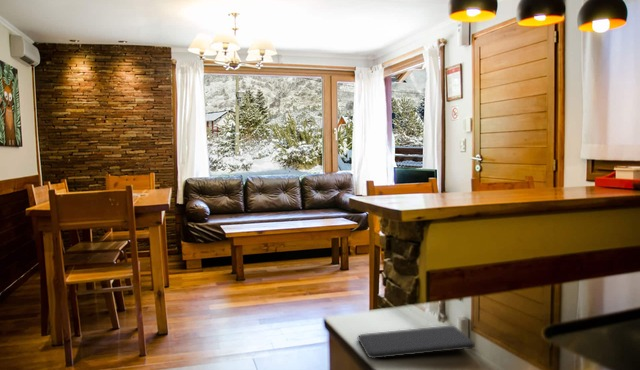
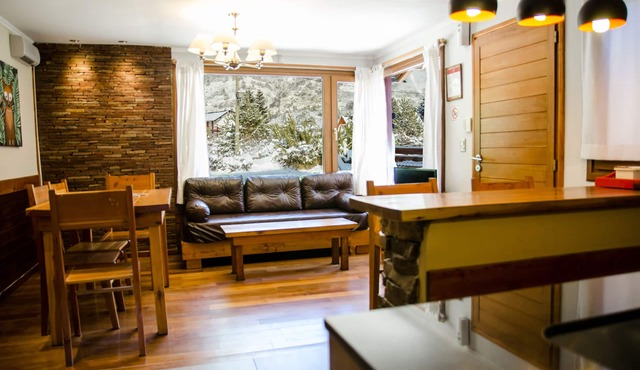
- smartphone (414, 341)
